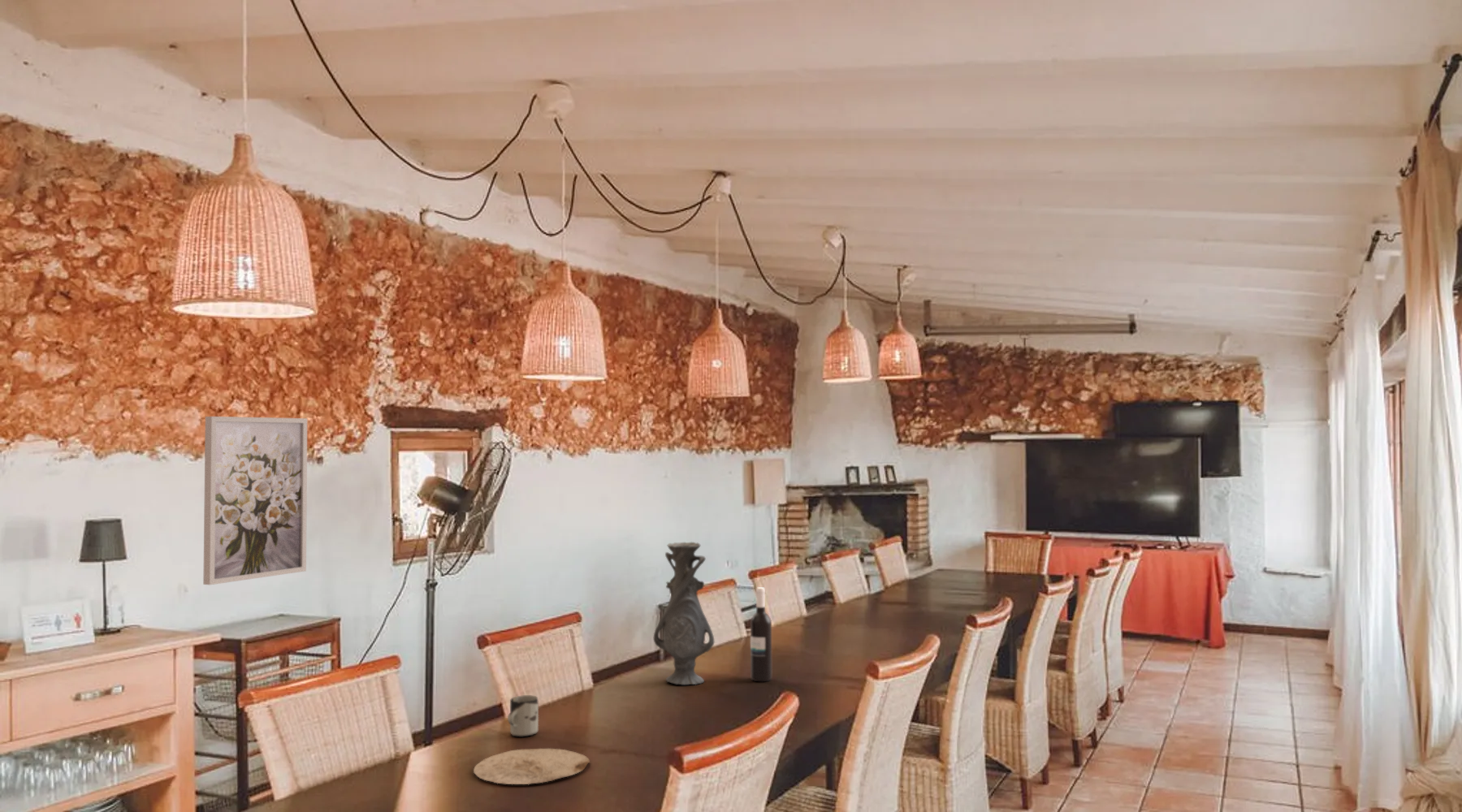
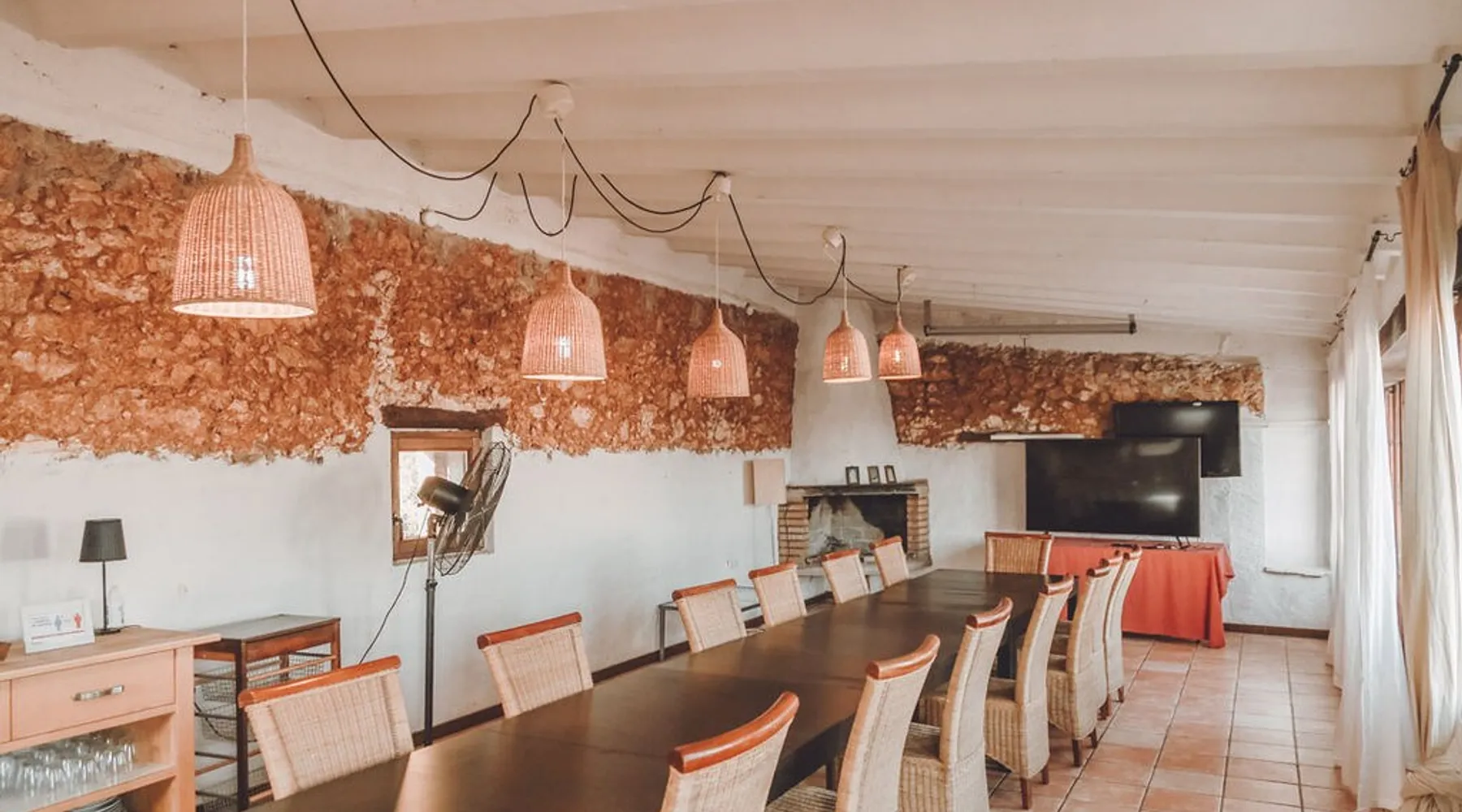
- wall art (257, 497)
- plate (532, 763)
- cup (521, 717)
- vase (683, 611)
- wine bottle (760, 633)
